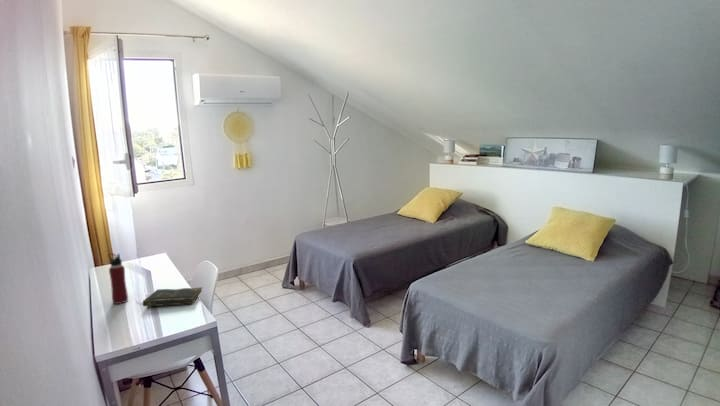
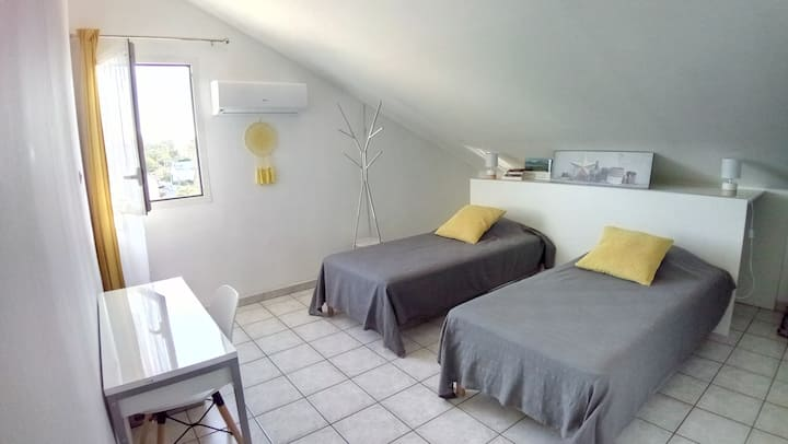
- water bottle (117, 277)
- bible (174, 296)
